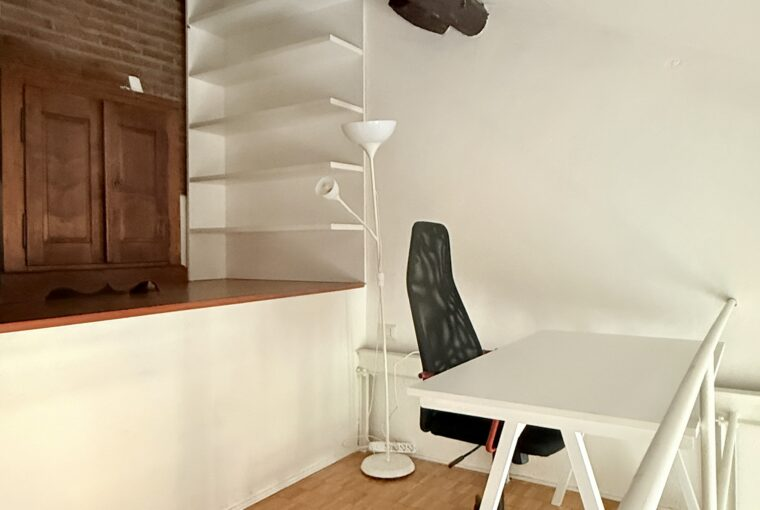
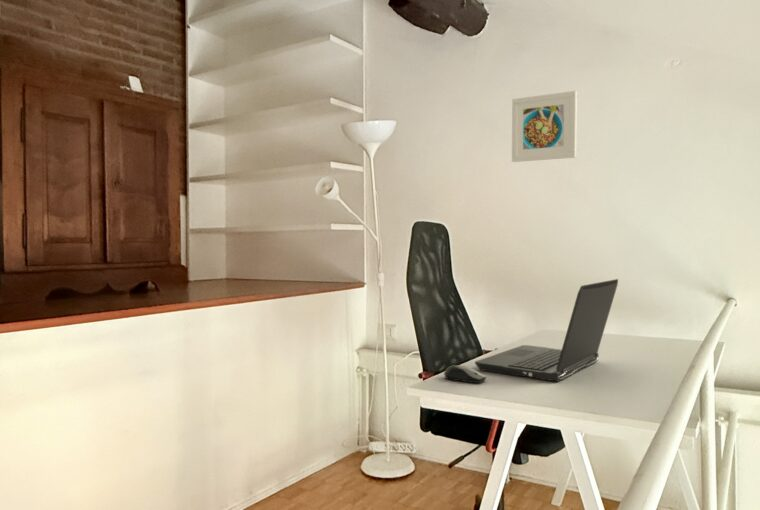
+ computer mouse (465, 373)
+ laptop computer (567, 329)
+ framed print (543, 127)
